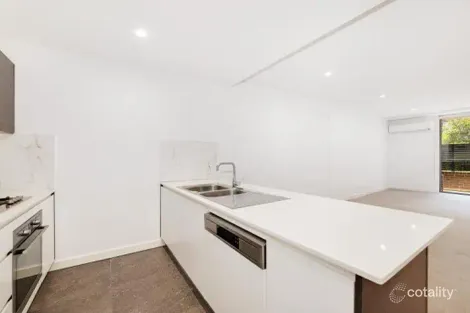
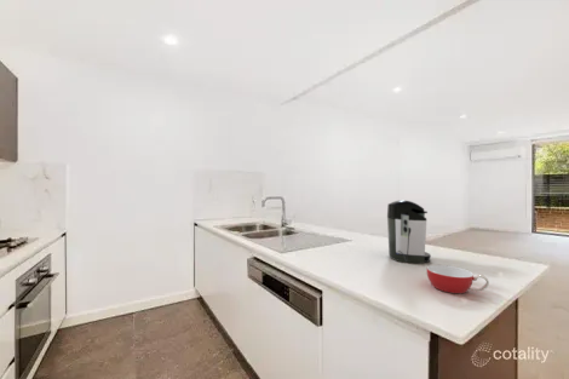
+ bowl (455, 280)
+ coffee maker (412, 231)
